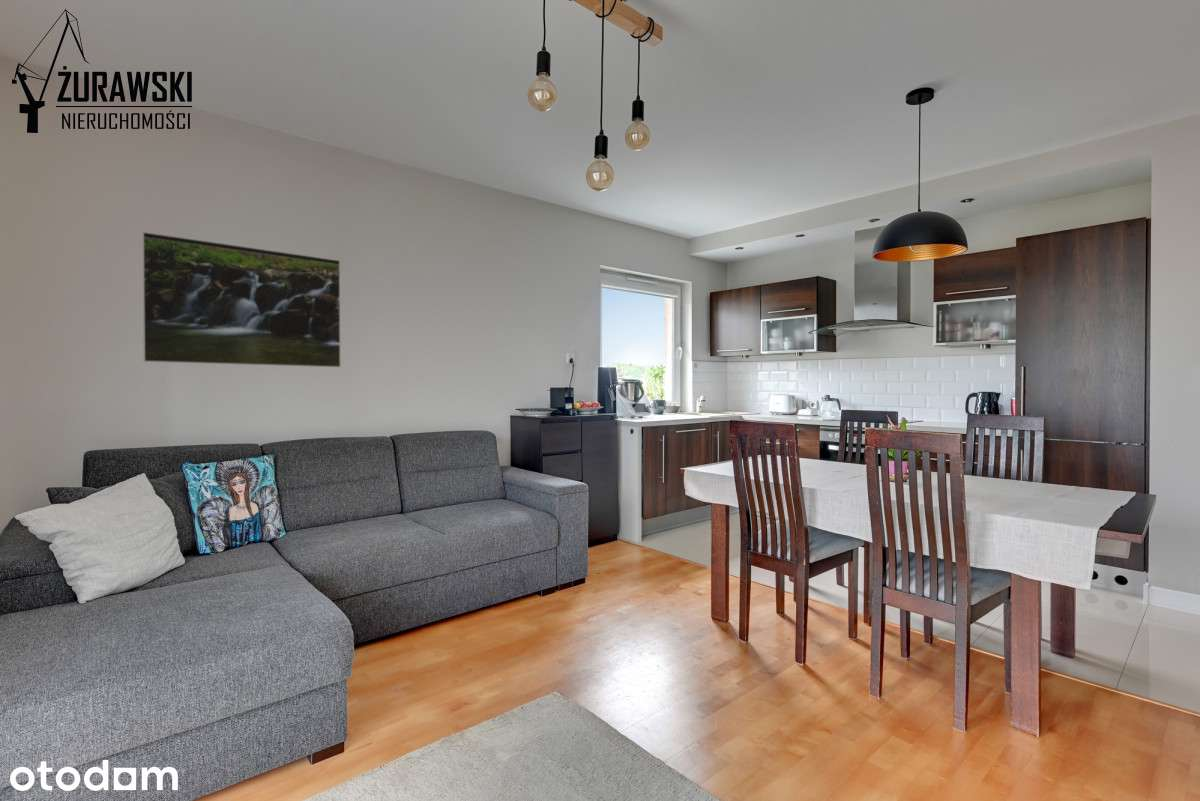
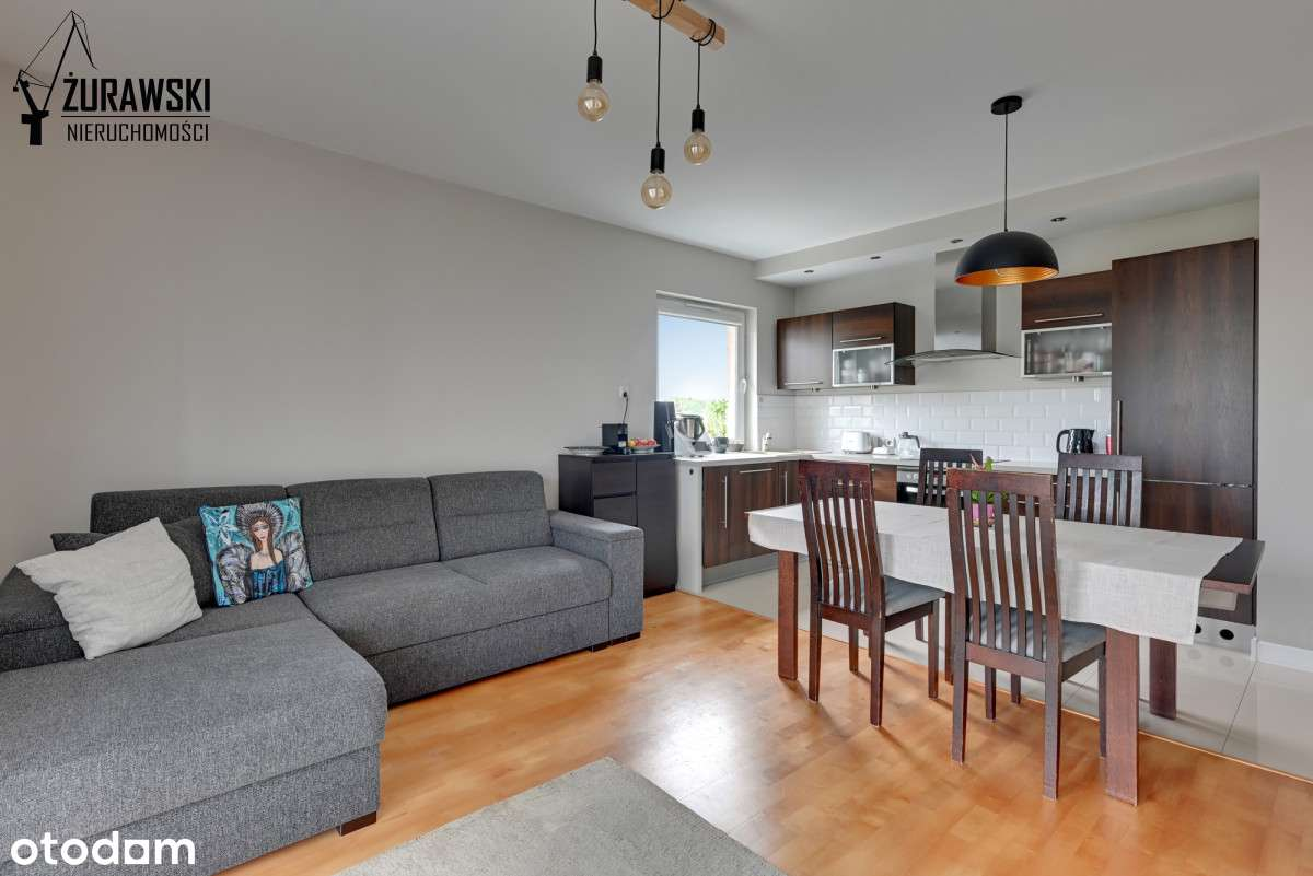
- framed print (250, 306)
